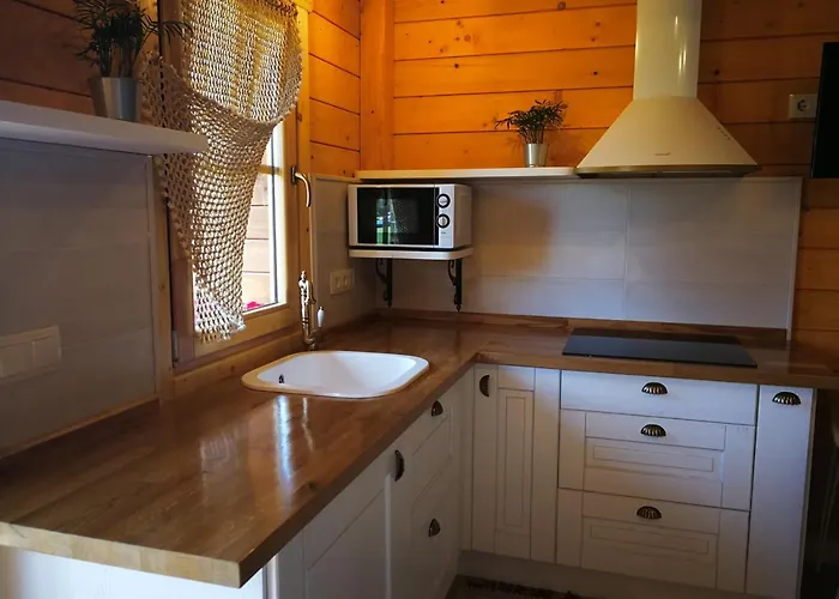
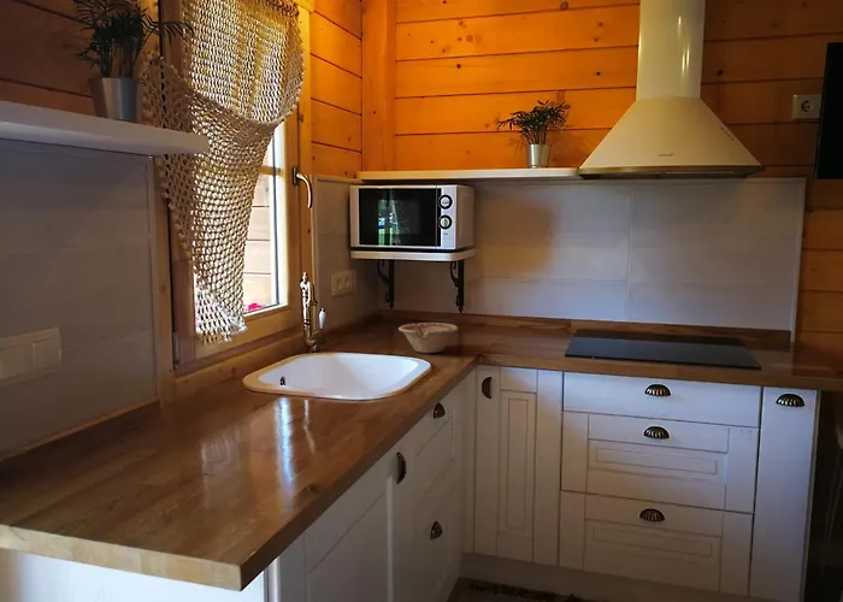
+ dish (428, 338)
